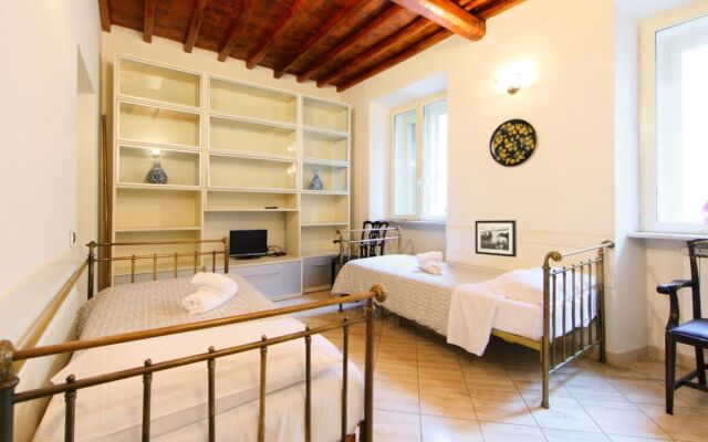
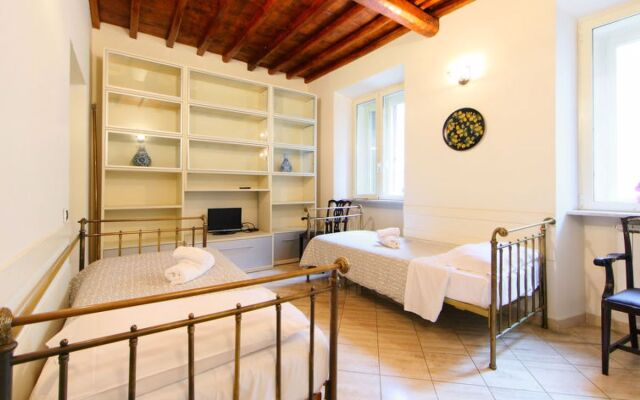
- picture frame (494, 238)
